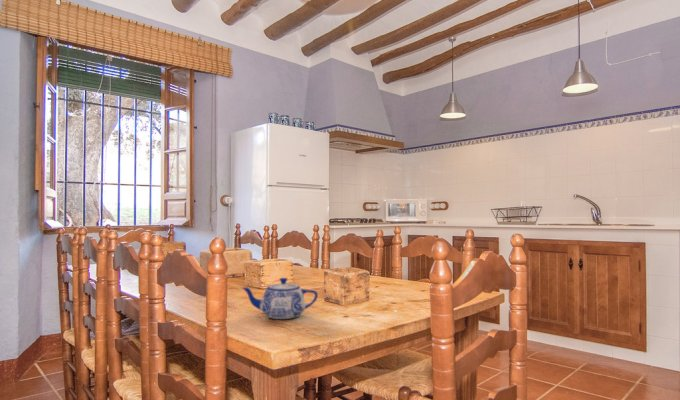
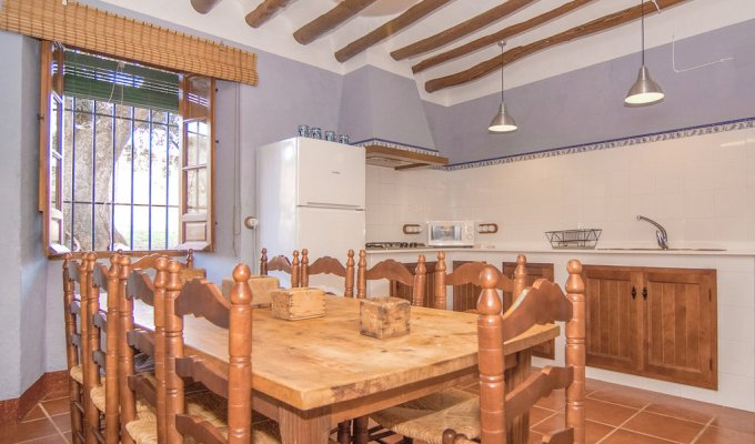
- teapot (279, 296)
